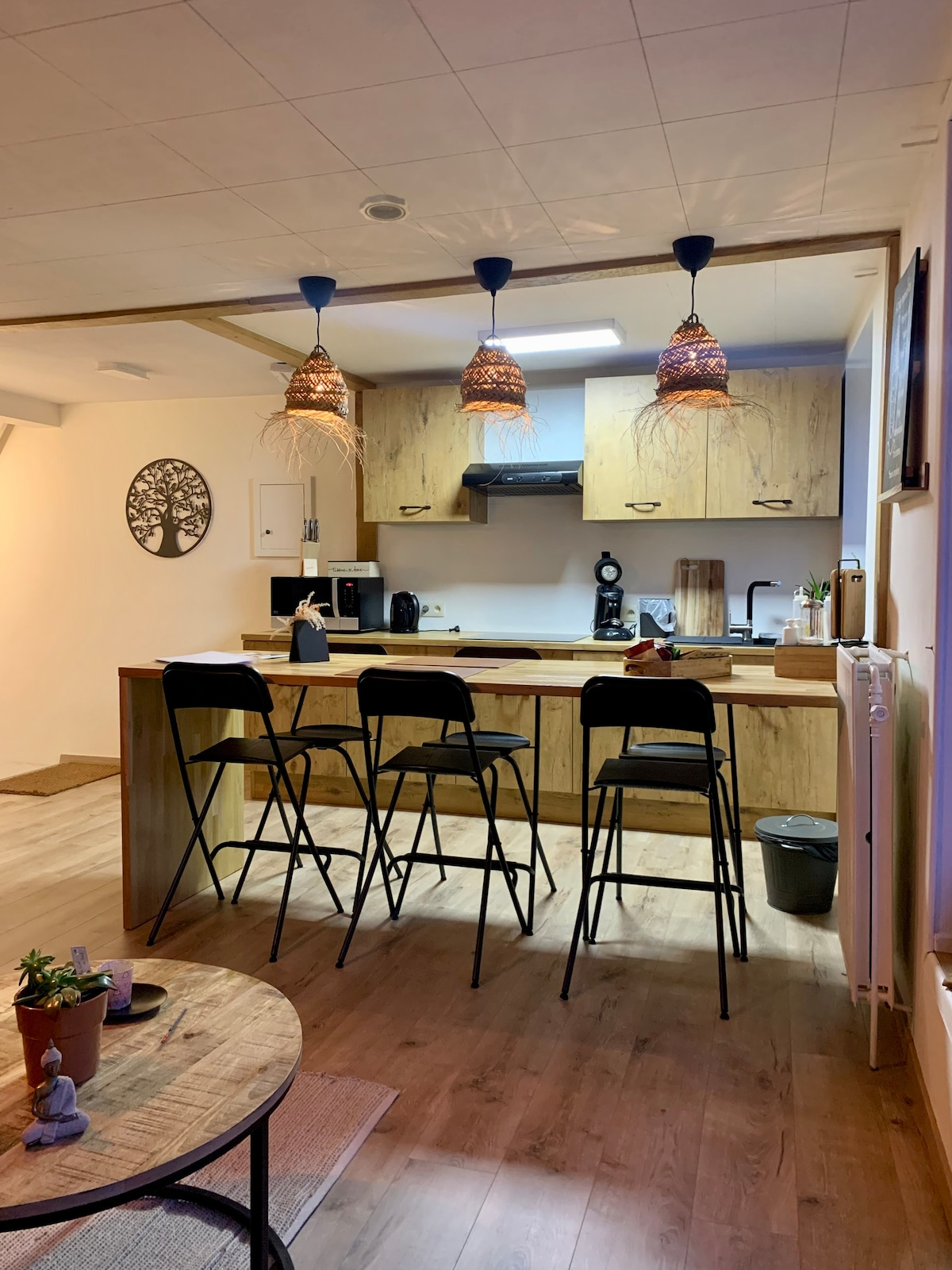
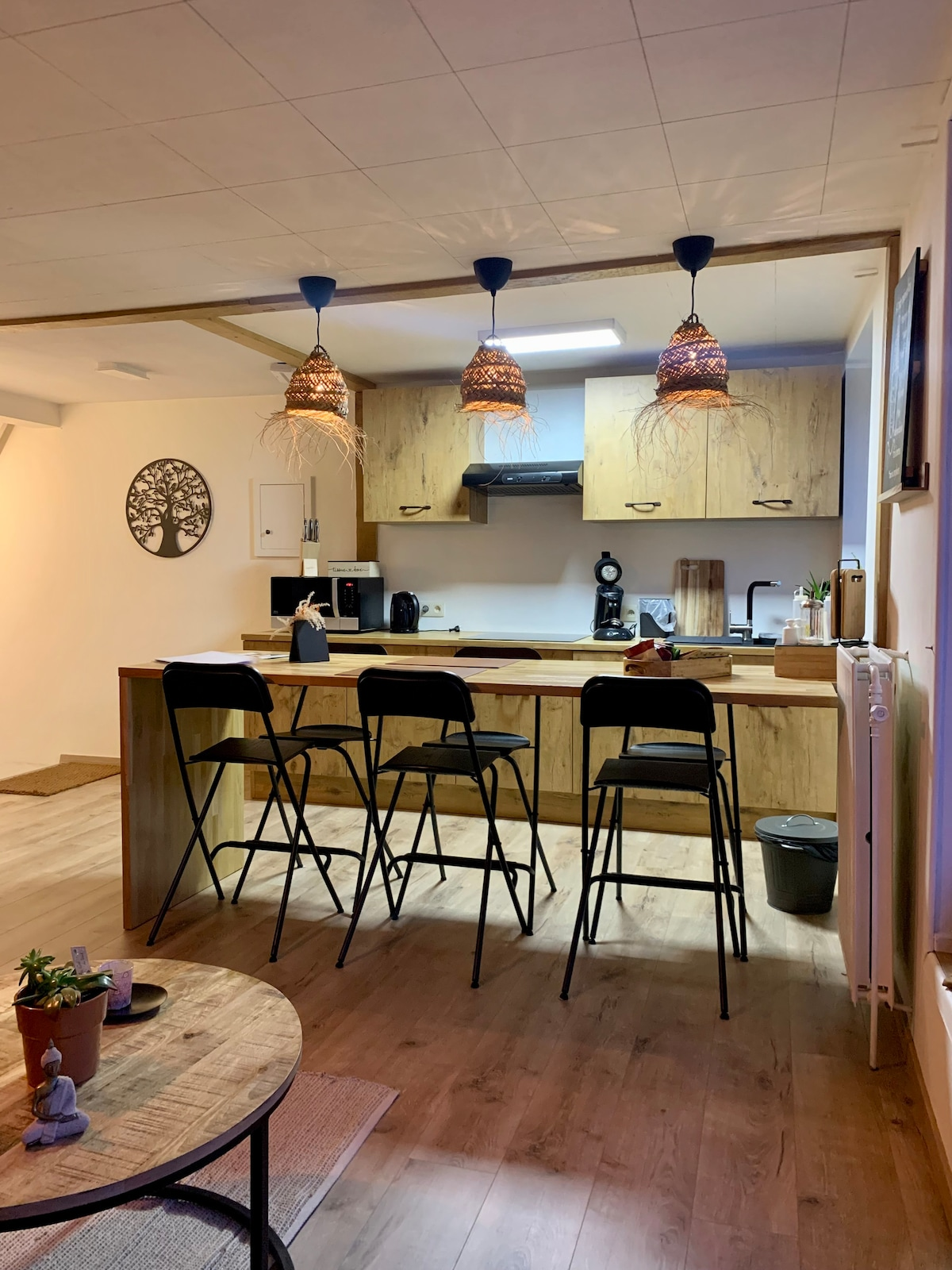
- pen (175, 1024)
- smoke detector (385, 205)
